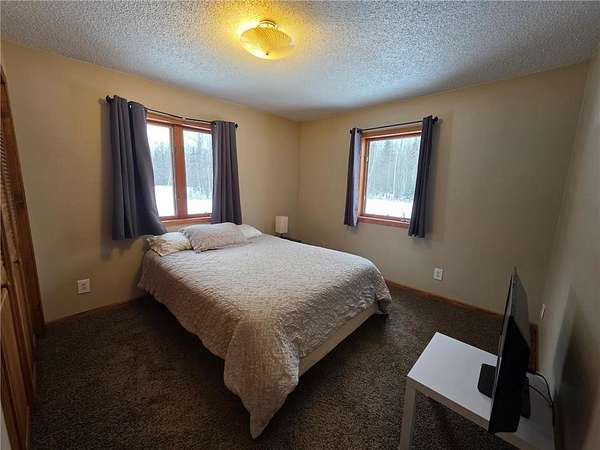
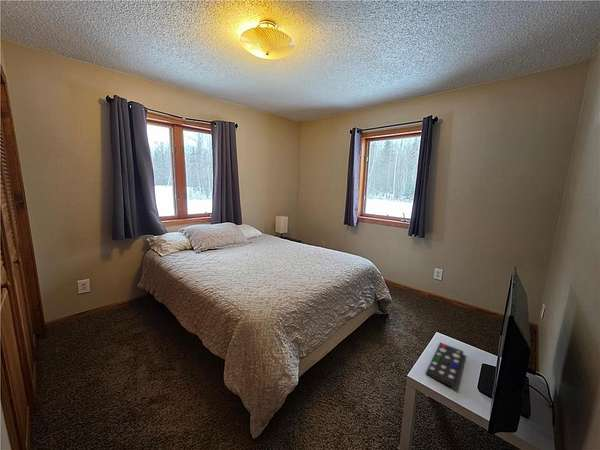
+ remote control (445, 361)
